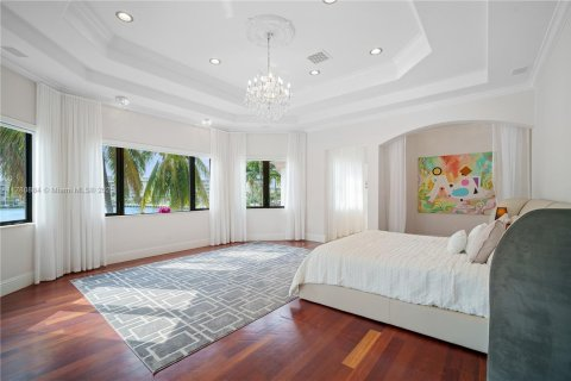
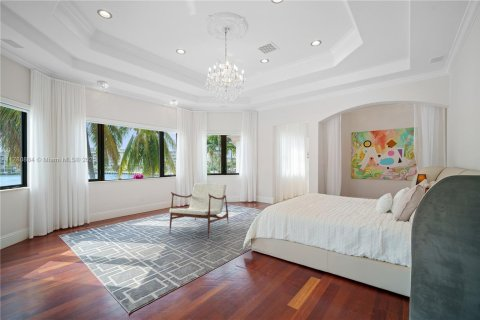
+ armchair (200, 207)
